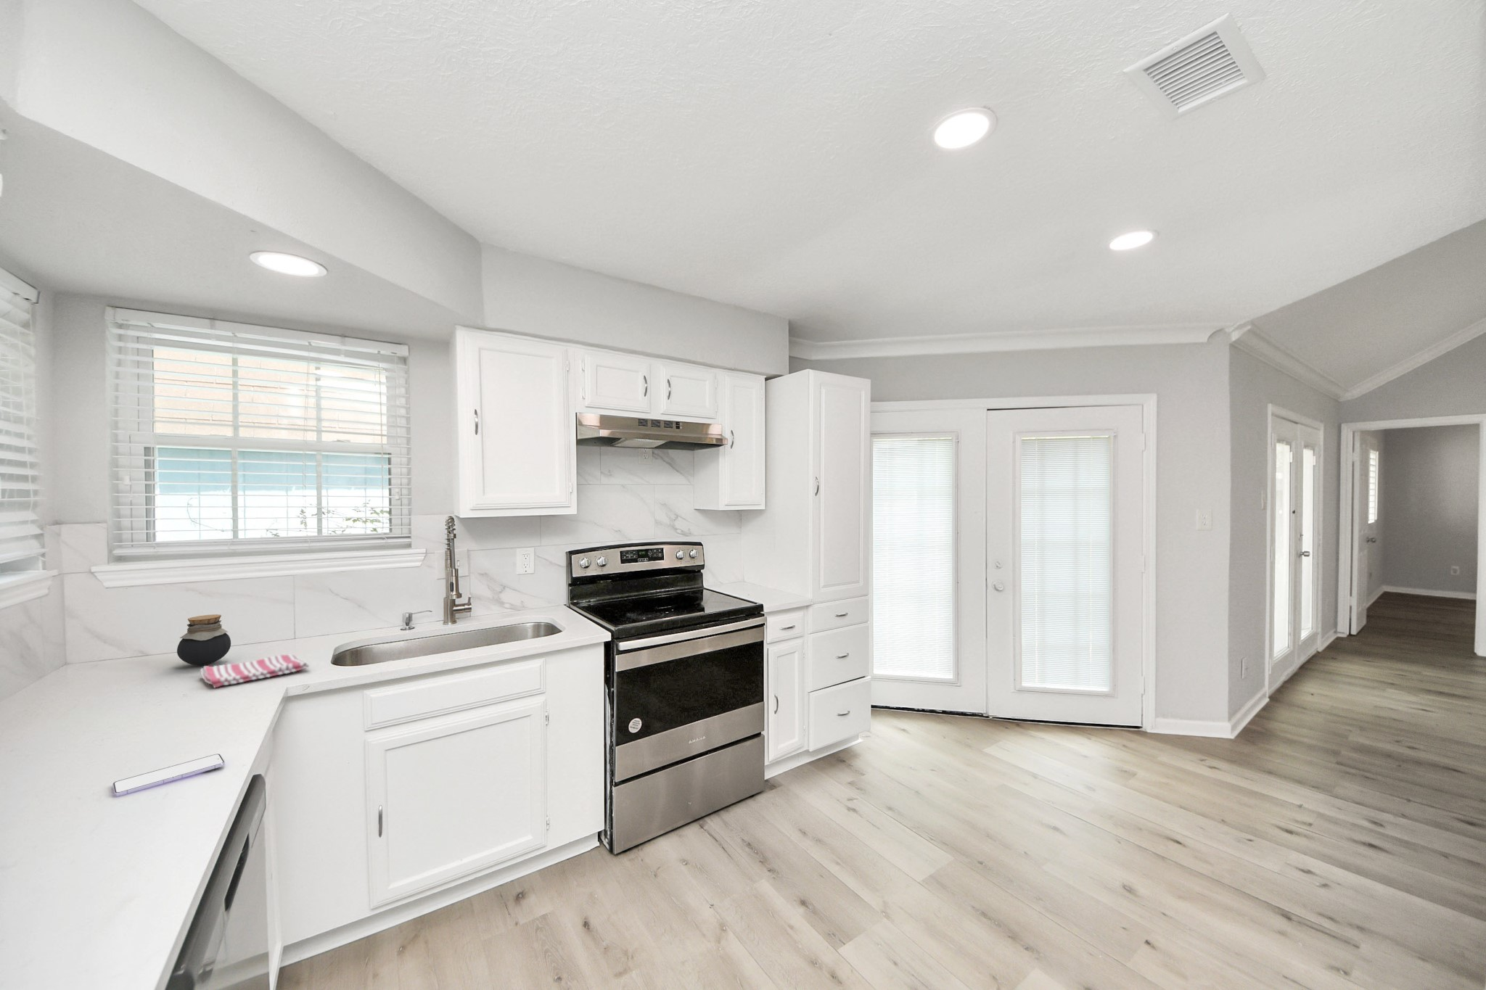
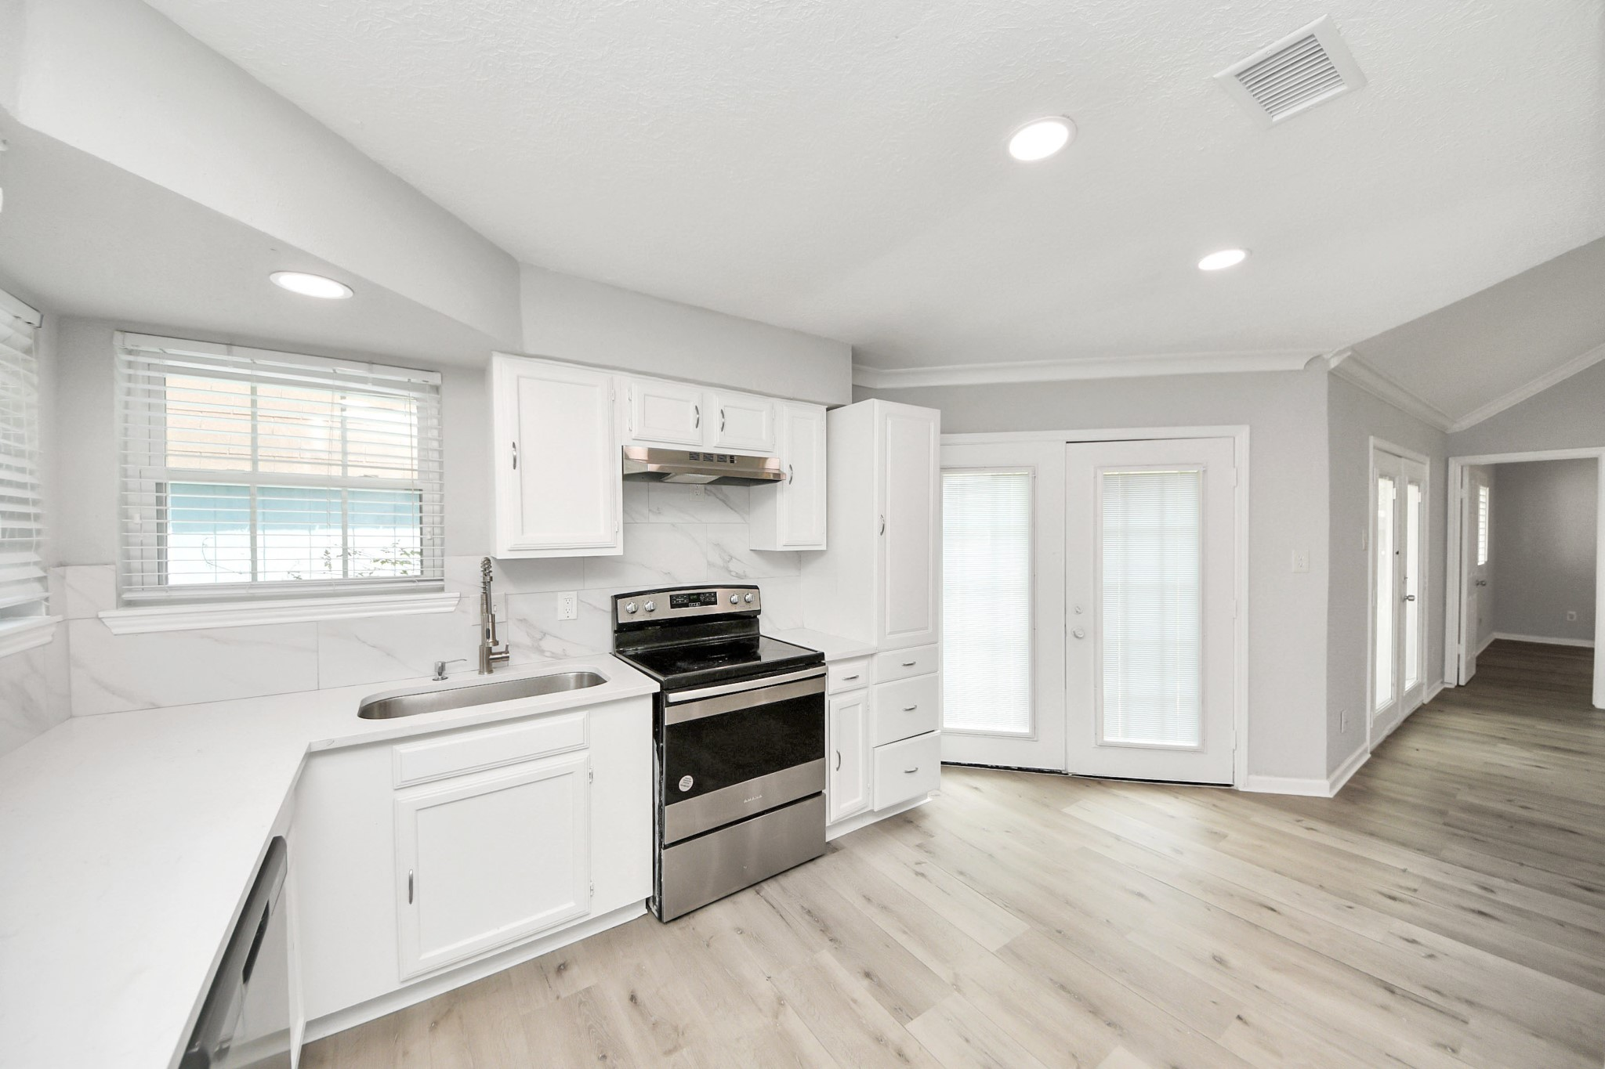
- jar (205, 640)
- dish towel (256, 668)
- smartphone (170, 773)
